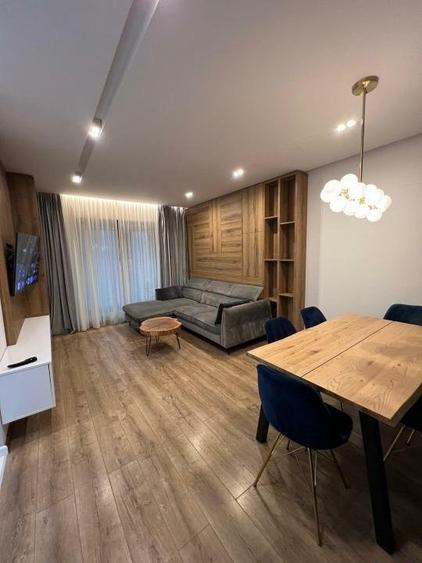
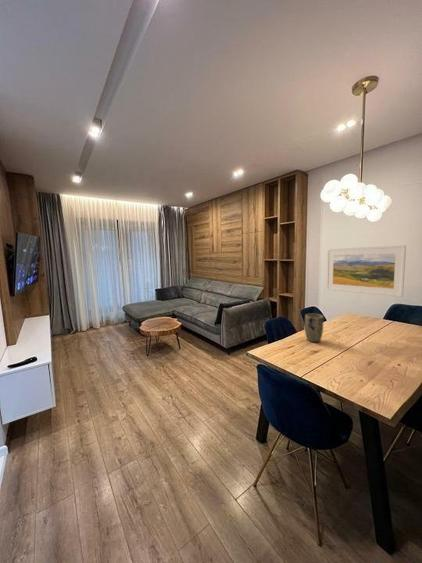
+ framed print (361, 270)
+ plant pot (313, 327)
